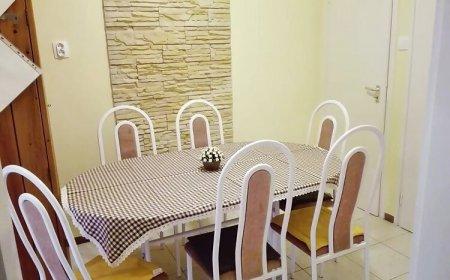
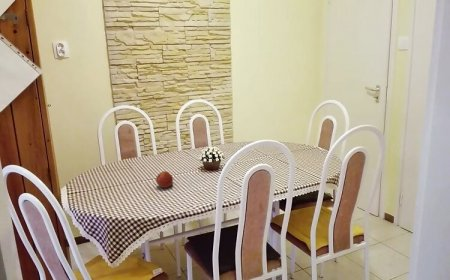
+ fruit (164, 179)
